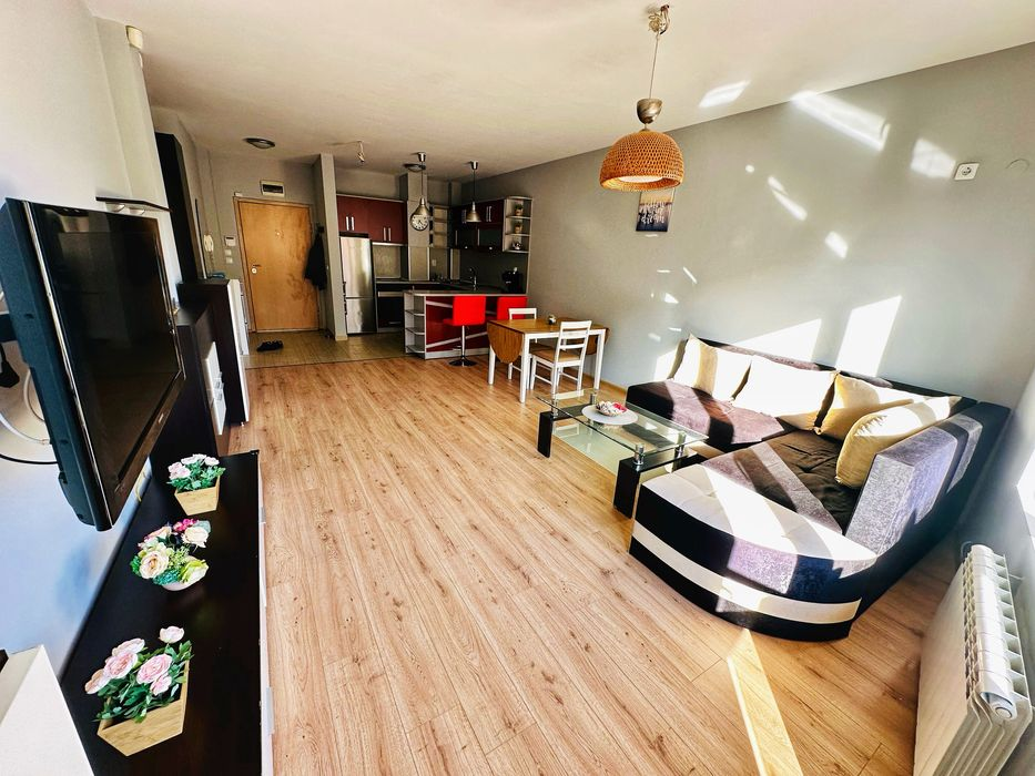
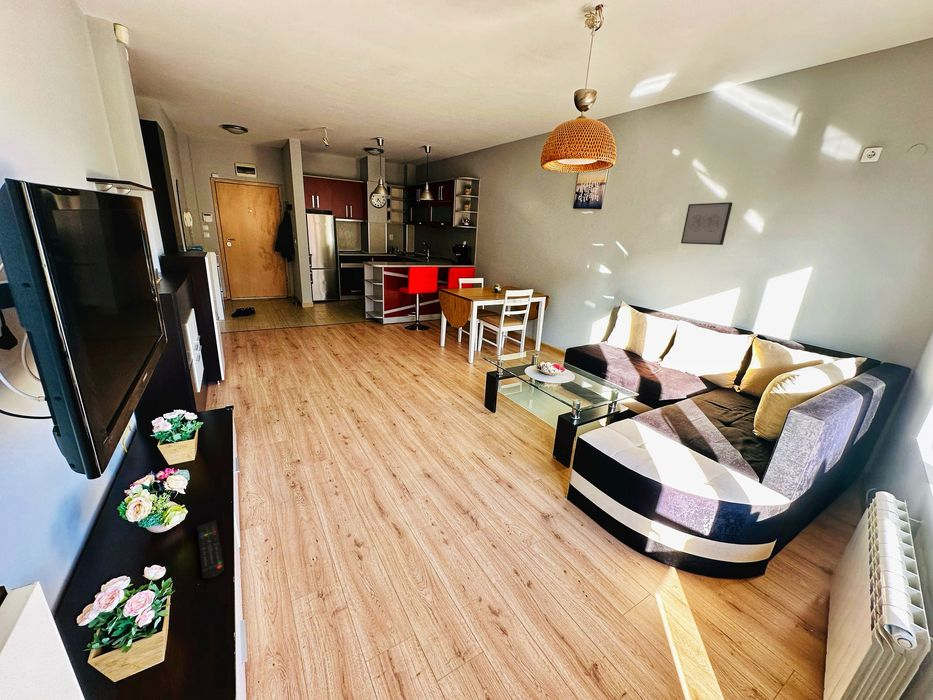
+ wall art (705, 224)
+ remote control (210, 548)
